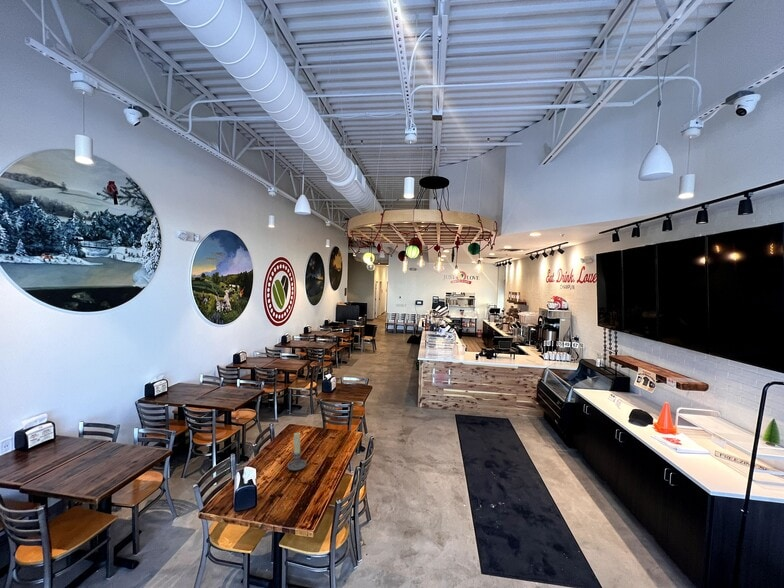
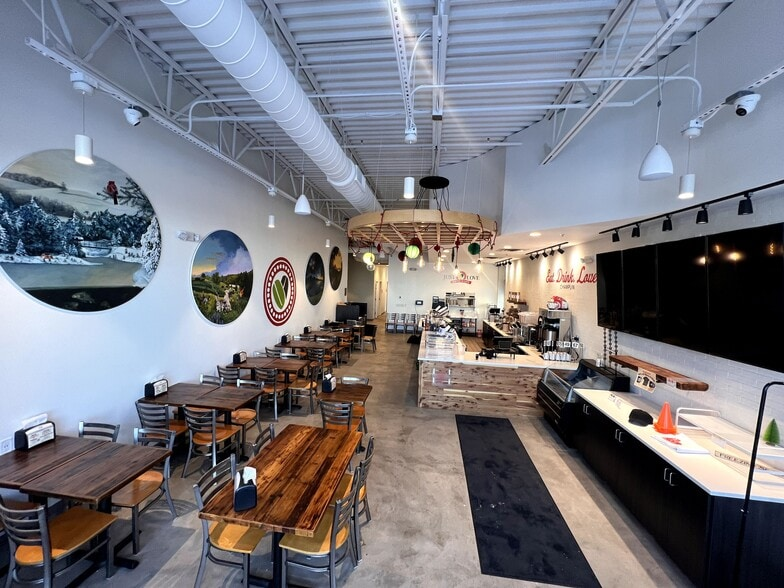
- candle holder (297, 449)
